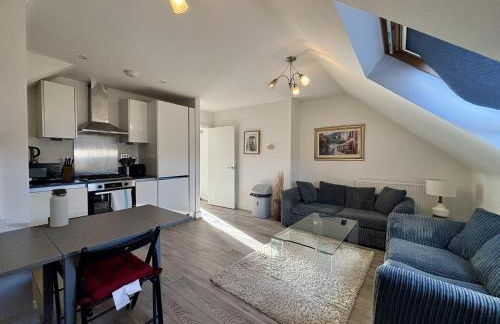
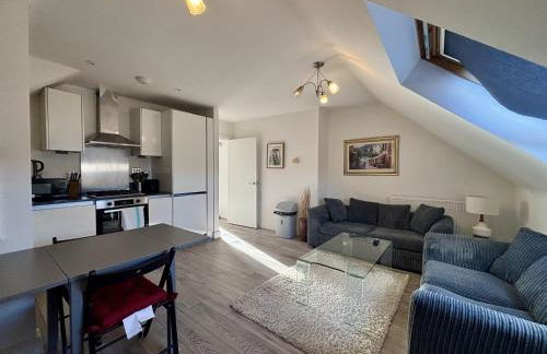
- water bottle (59, 207)
